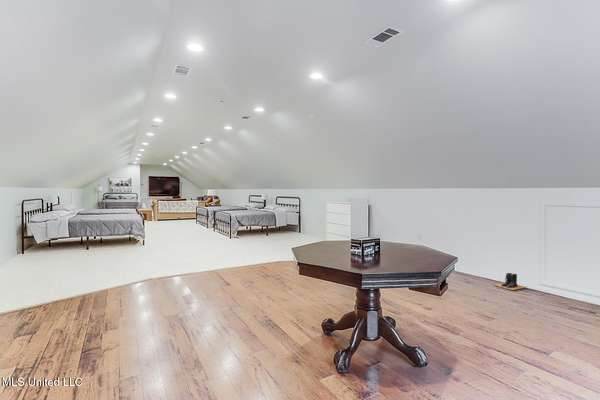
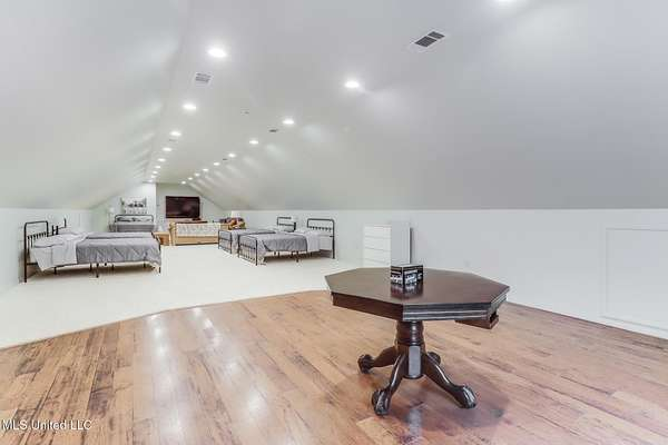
- boots (509, 280)
